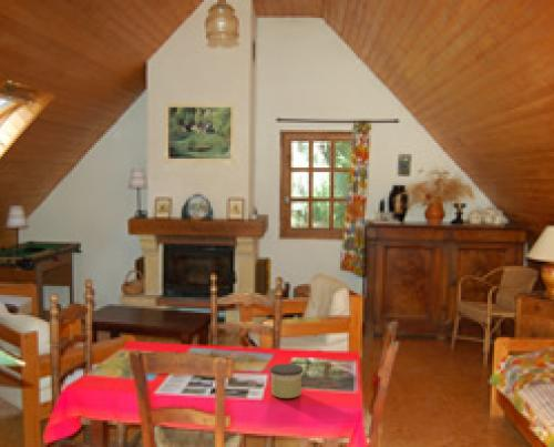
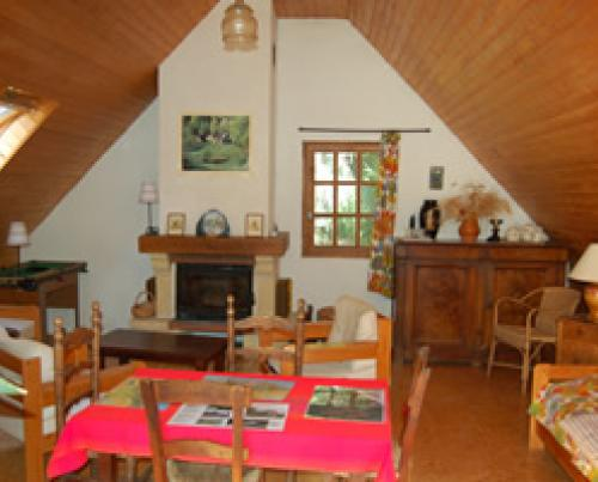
- candle (286, 380)
